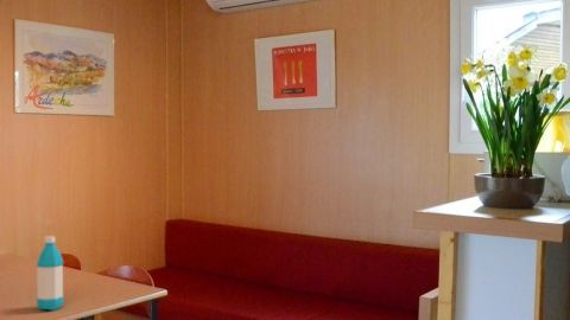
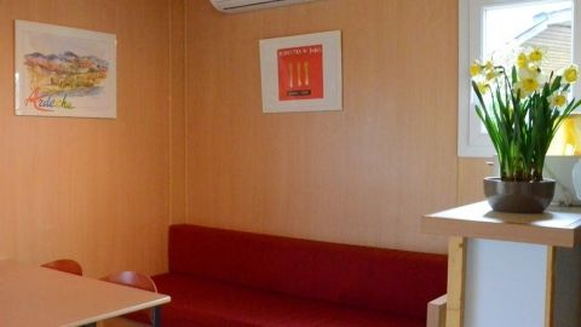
- water bottle (50, 271)
